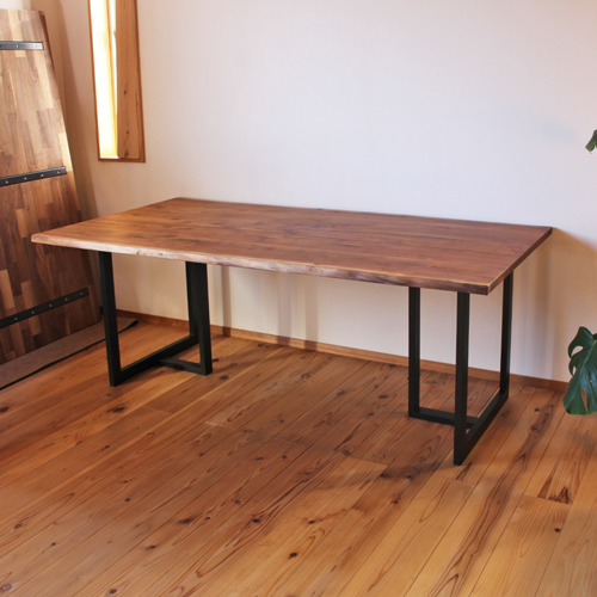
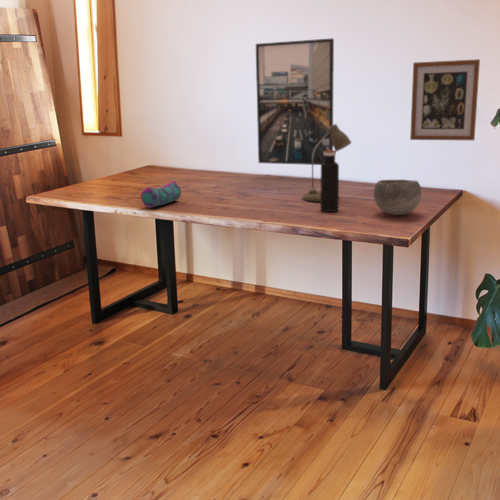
+ bowl (397, 197)
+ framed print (294, 104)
+ desk lamp (312, 161)
+ wall art (443, 101)
+ pencil case (161, 194)
+ water bottle (329, 180)
